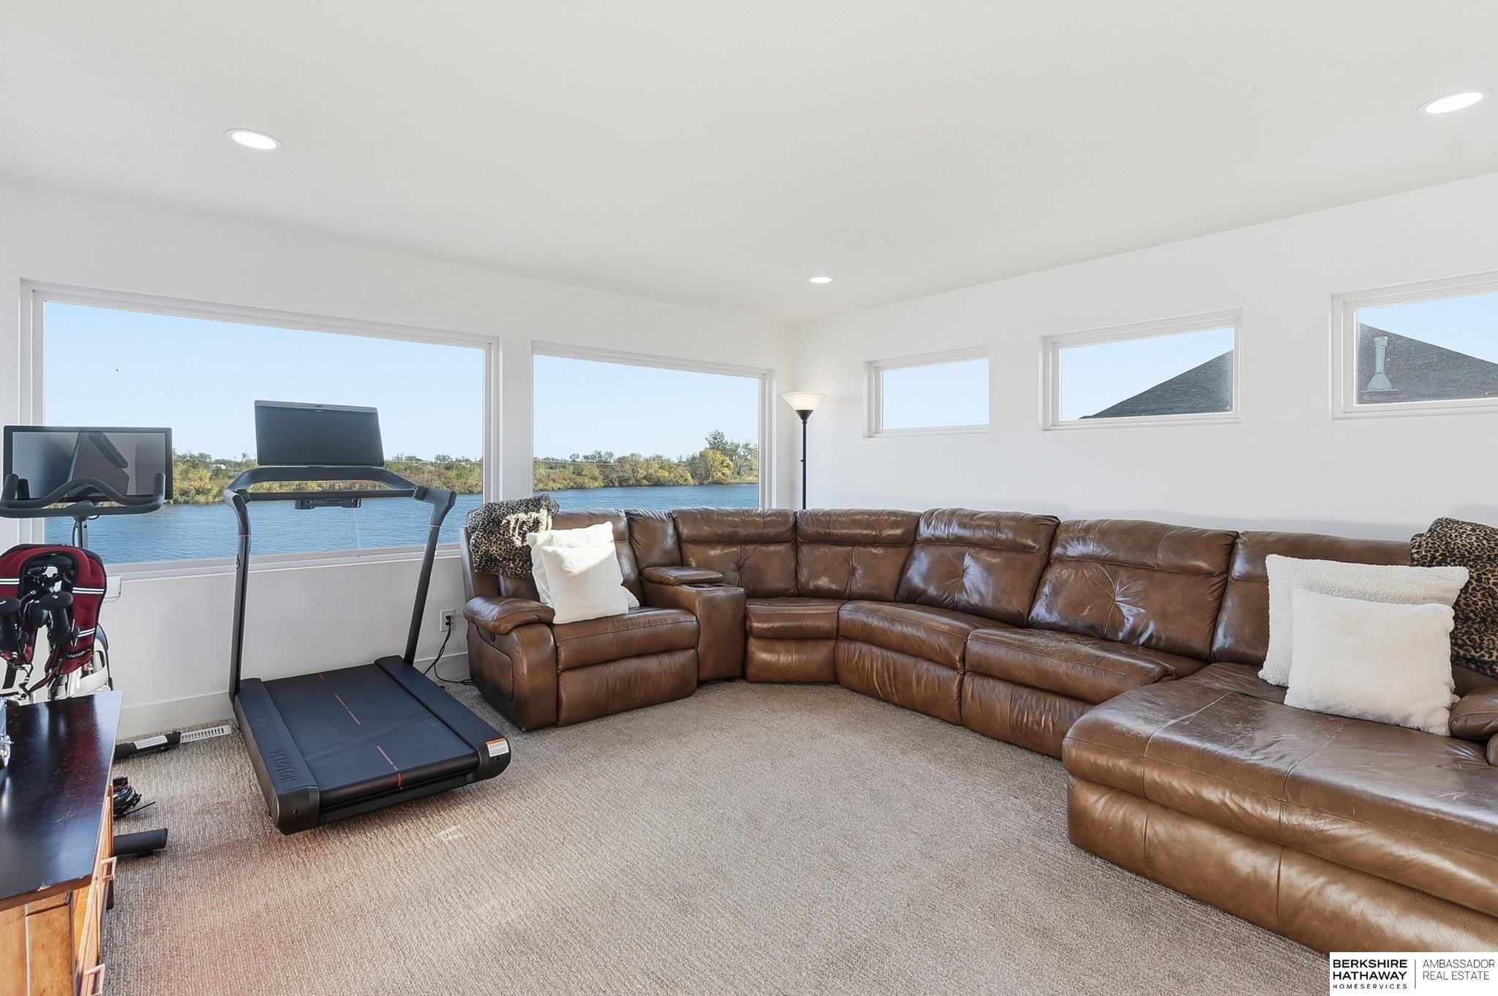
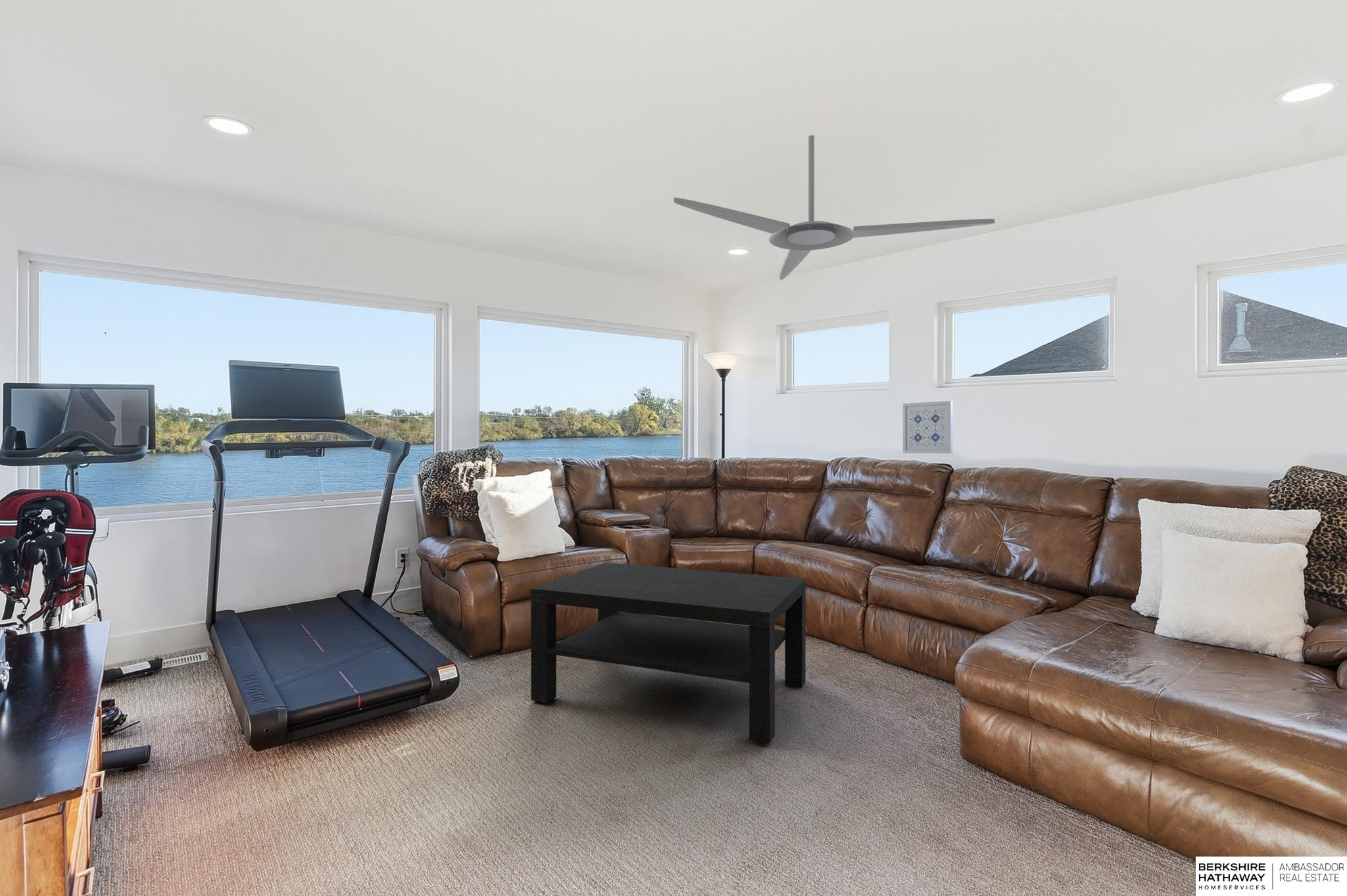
+ coffee table (673, 637)
+ wall art (927, 427)
+ ceiling fan (814, 191)
